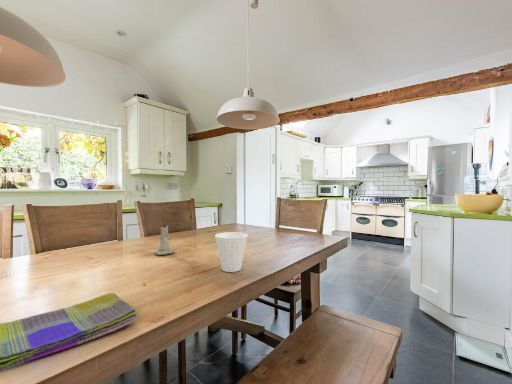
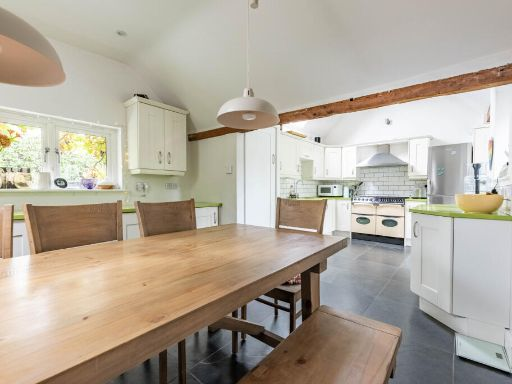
- candle (165, 236)
- cup (231, 251)
- dish towel (64, 323)
